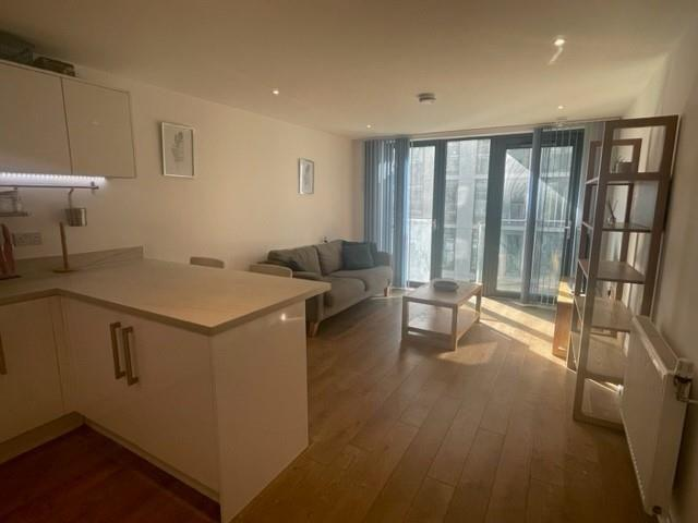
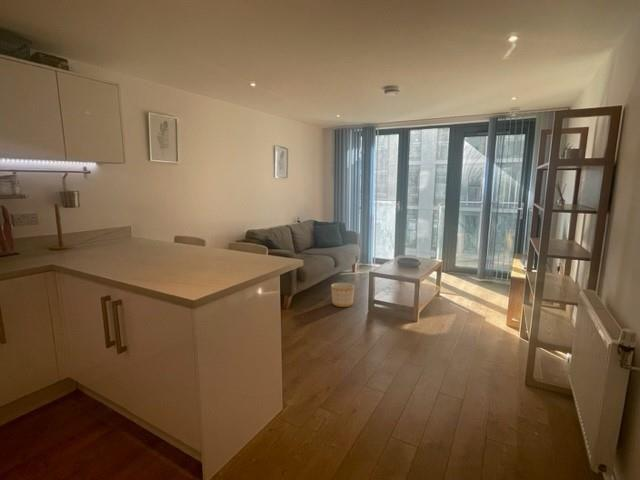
+ planter (342, 295)
